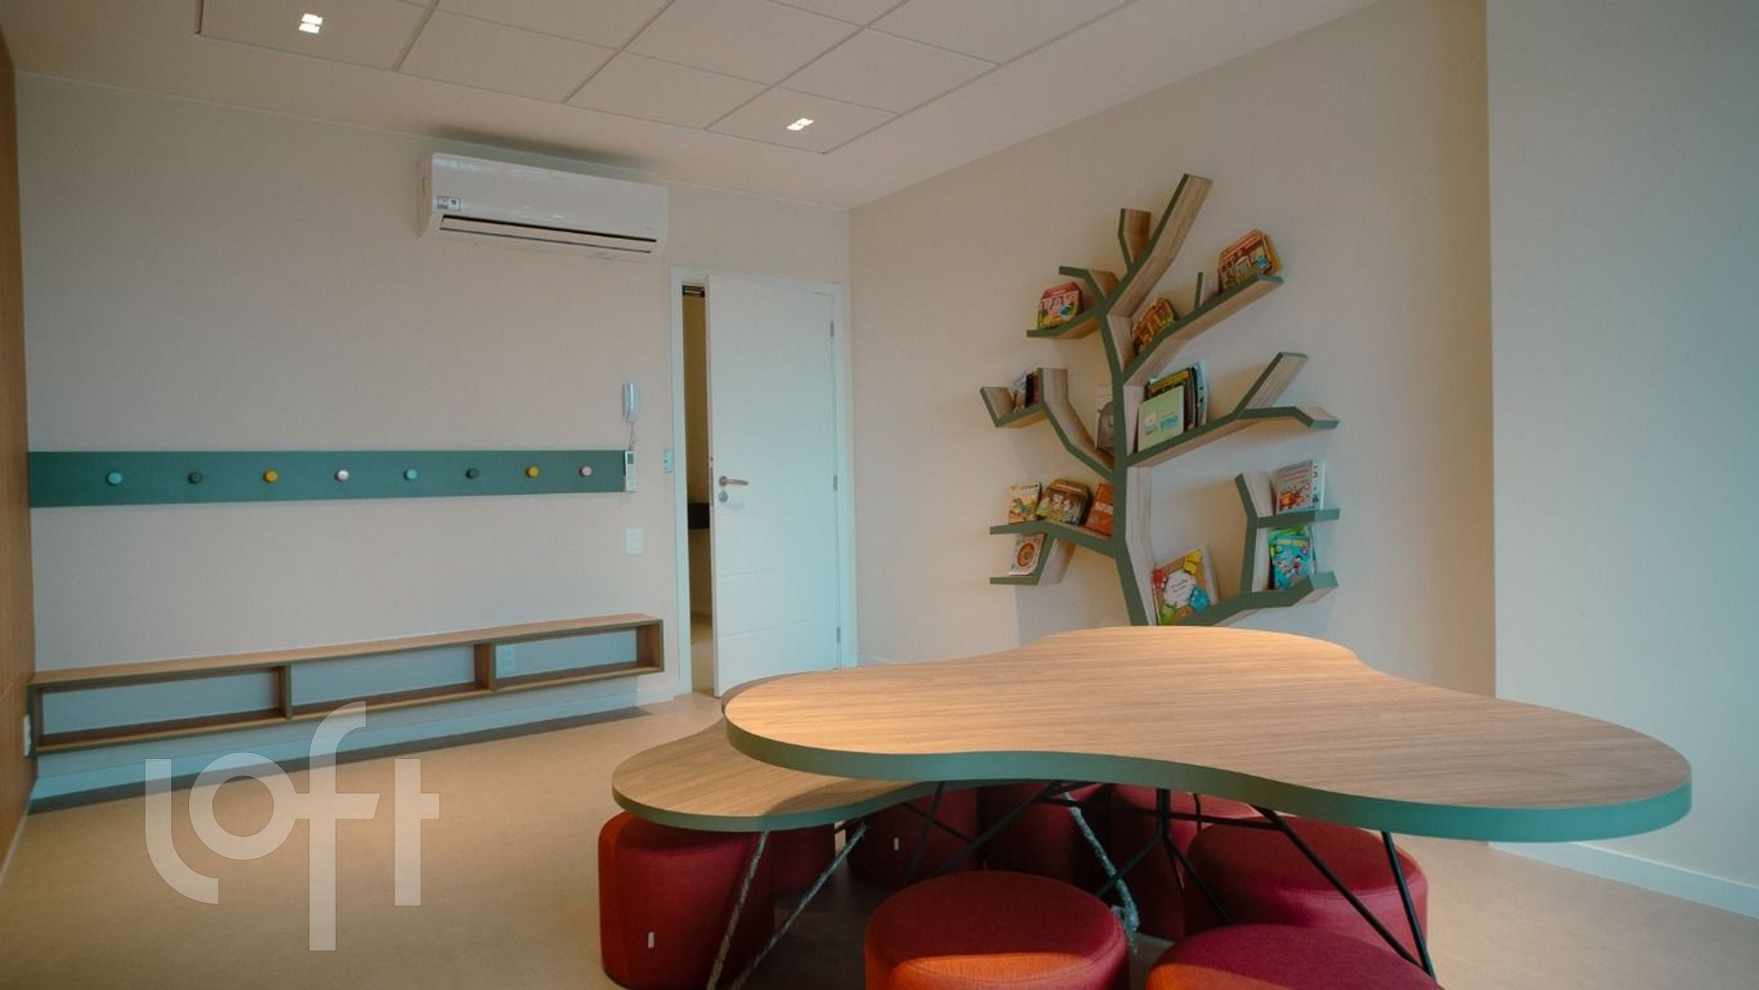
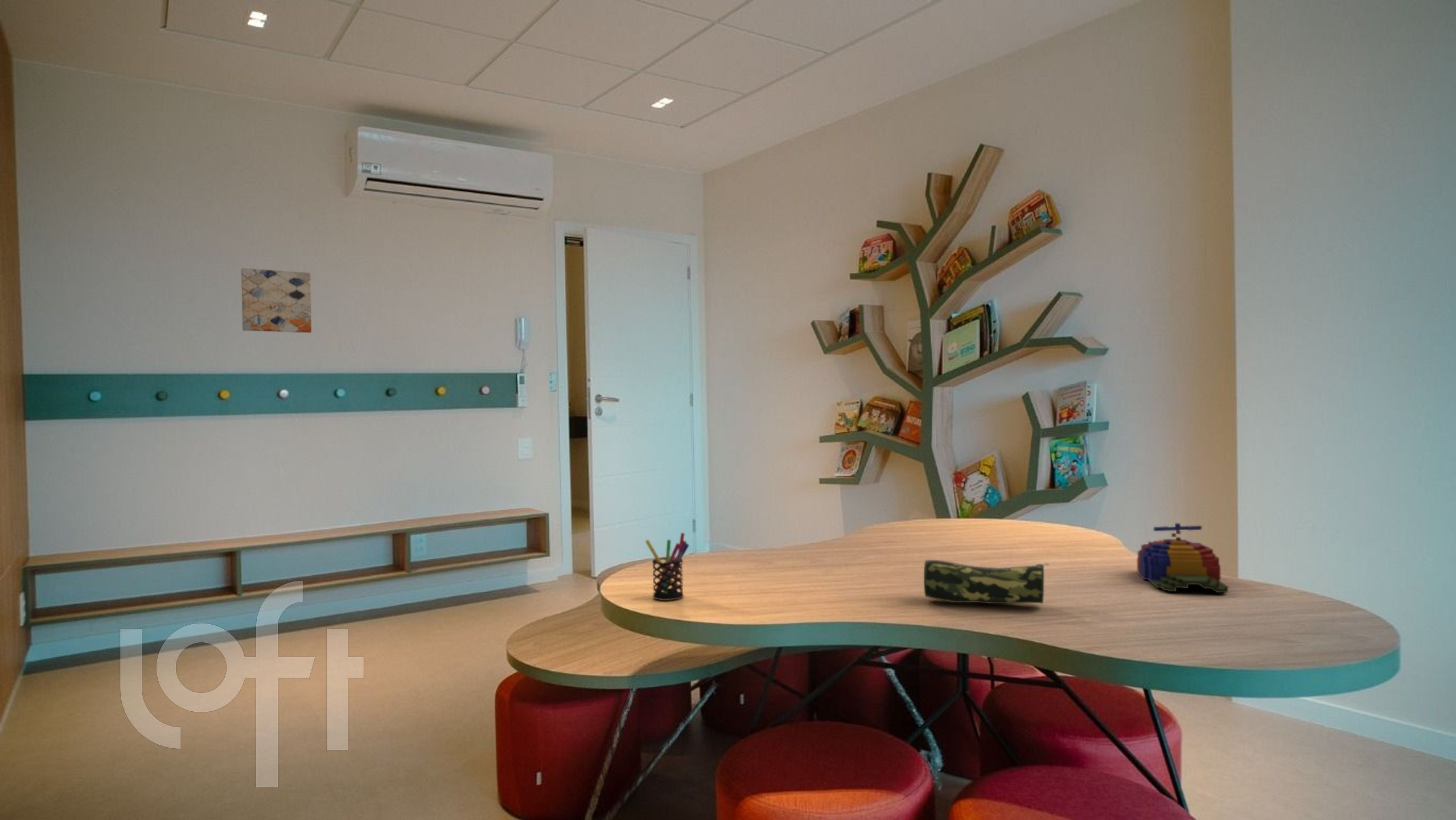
+ toy helicopter (1181, 554)
+ pencil case (986, 583)
+ pen holder (669, 564)
+ wall art (277, 301)
